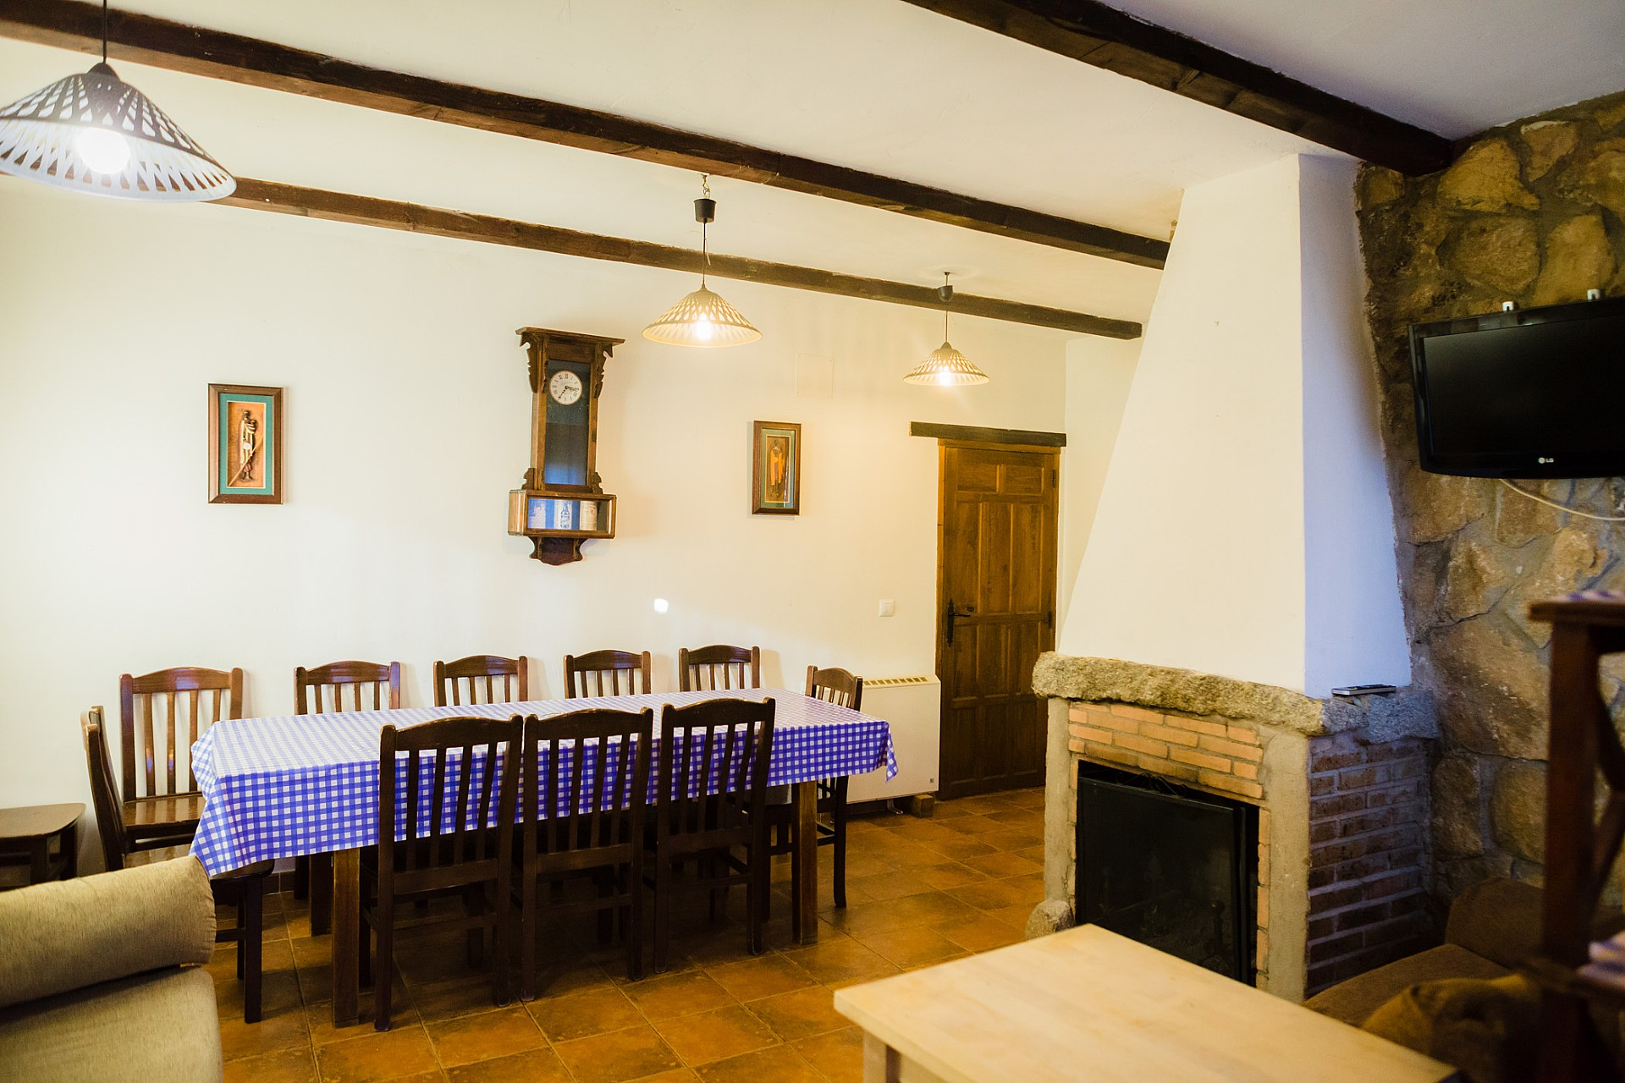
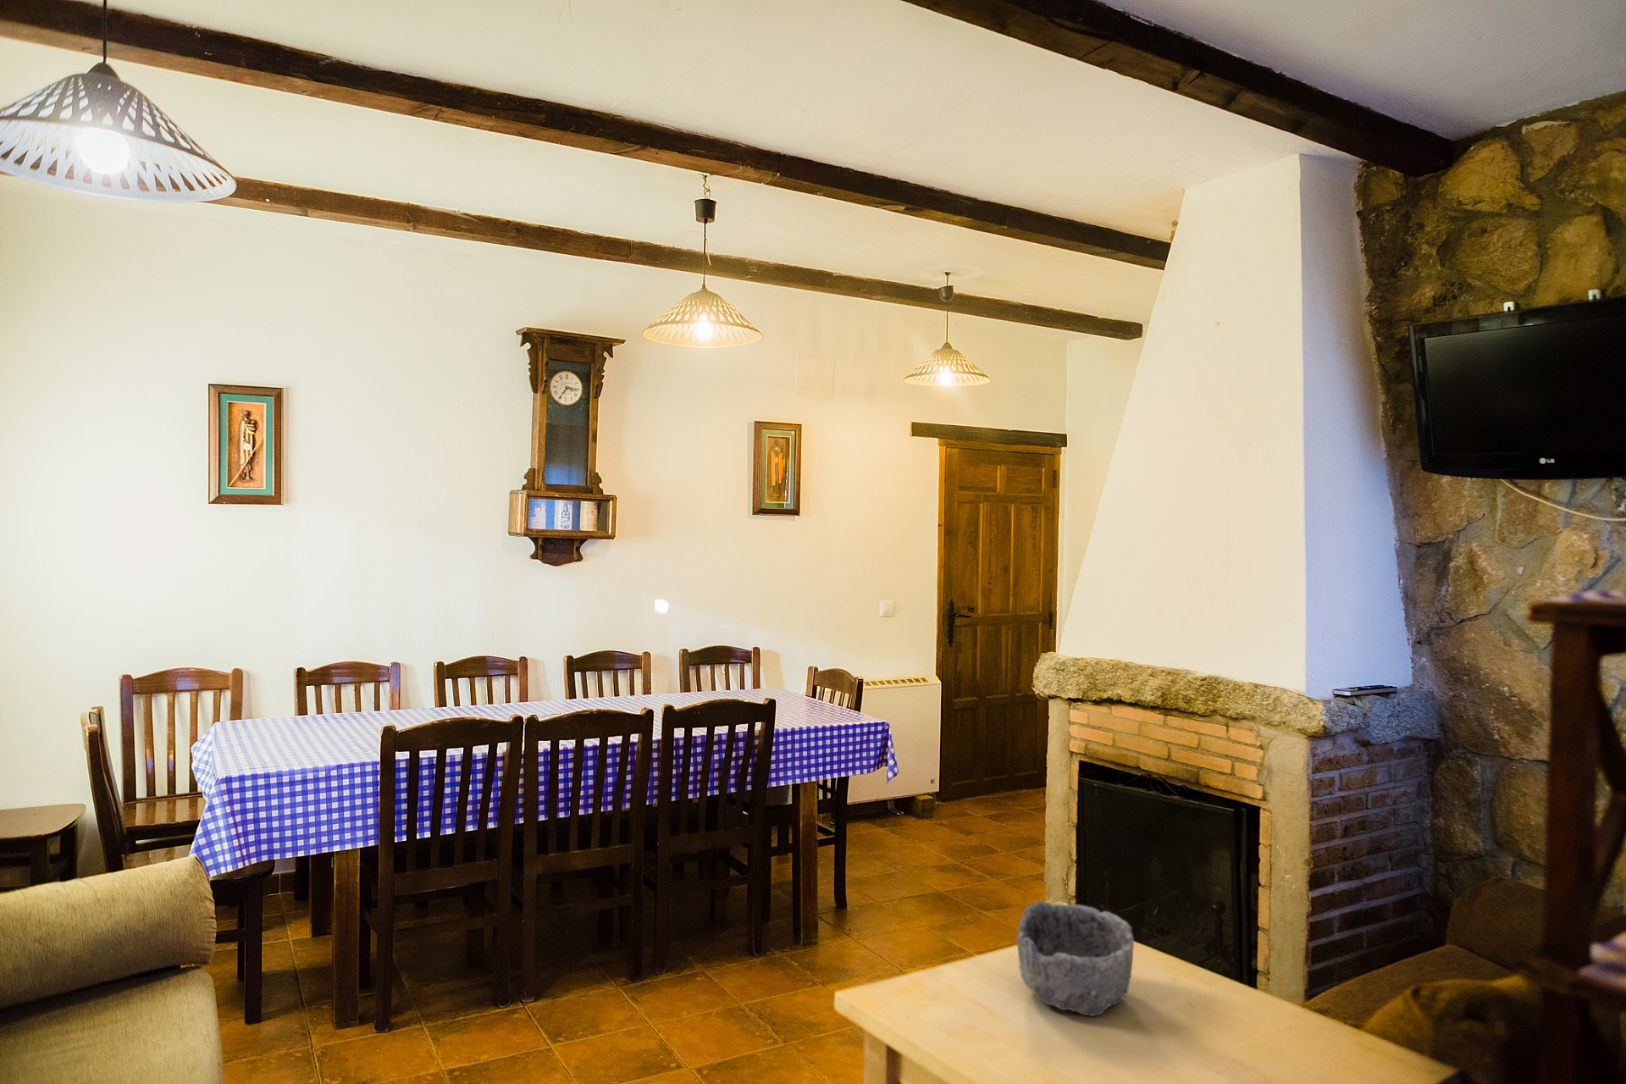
+ bowl (1076, 957)
